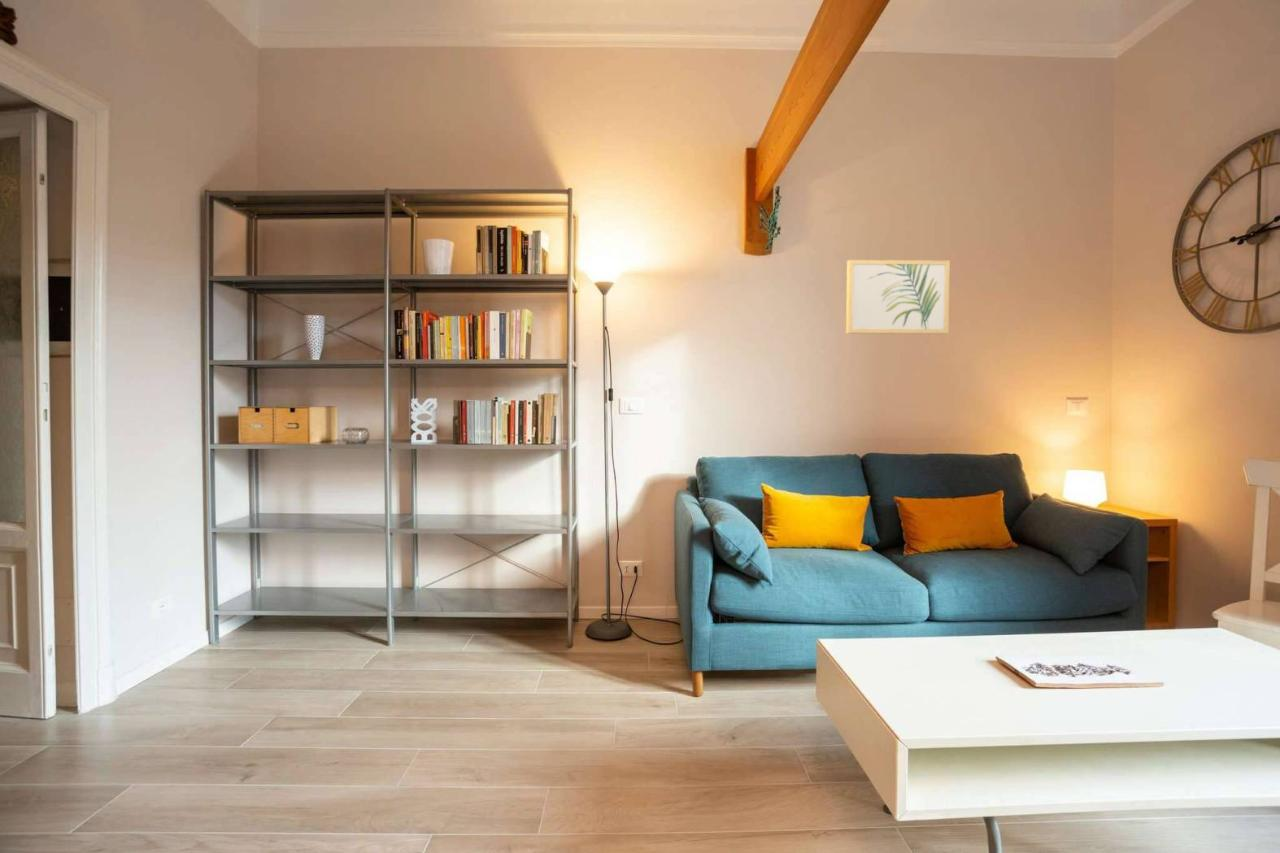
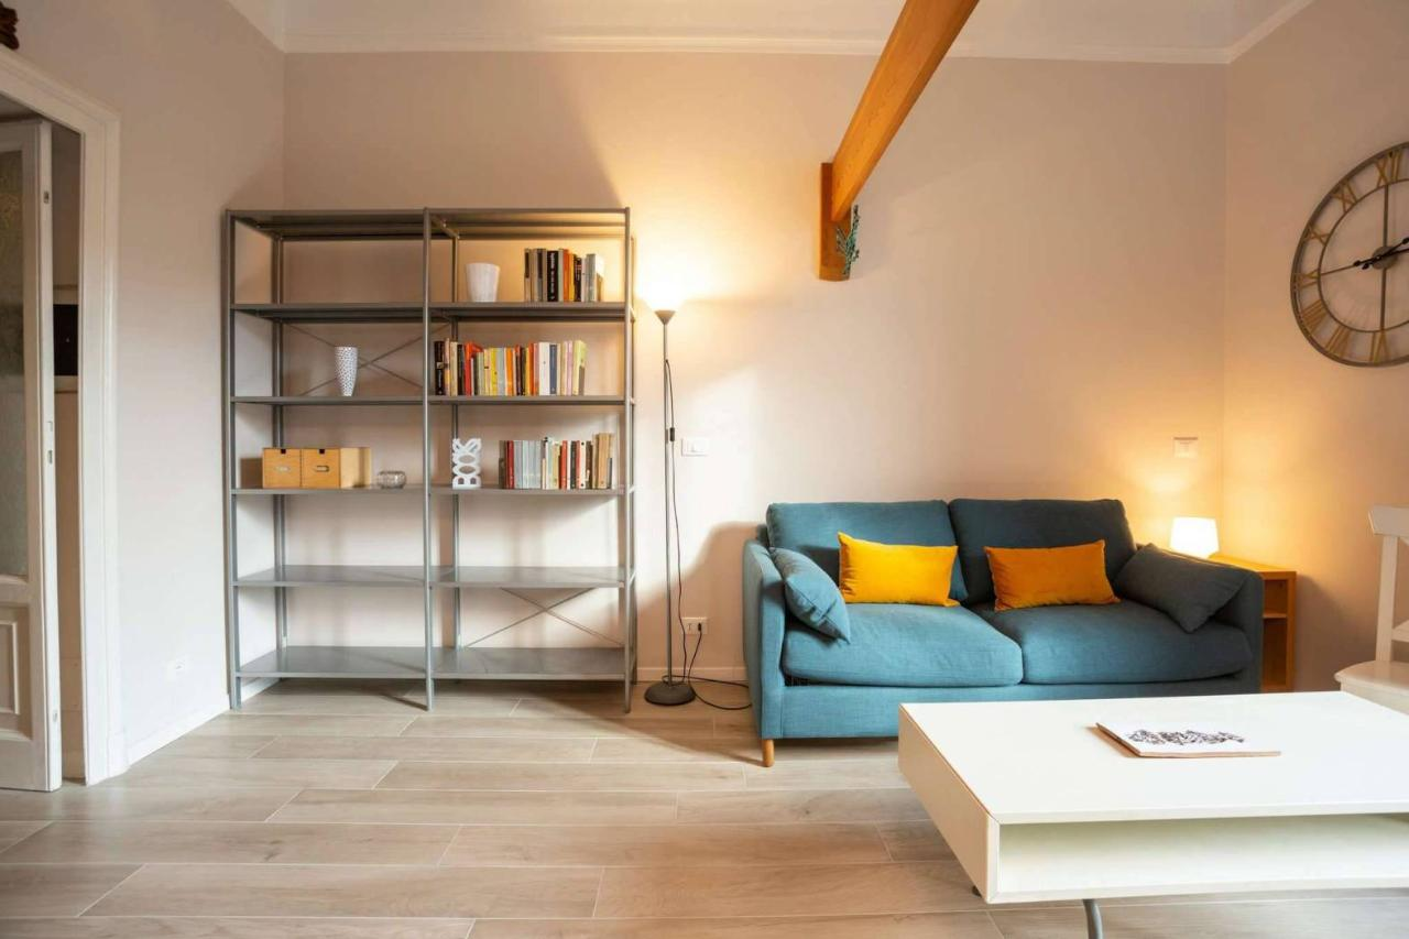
- wall art (897, 297)
